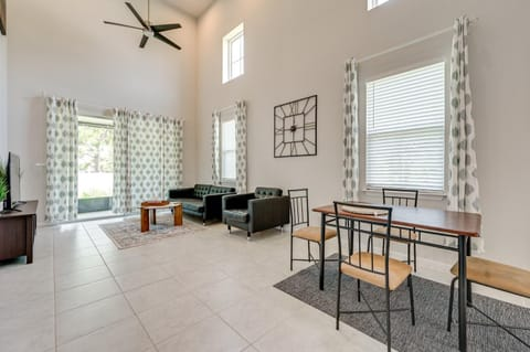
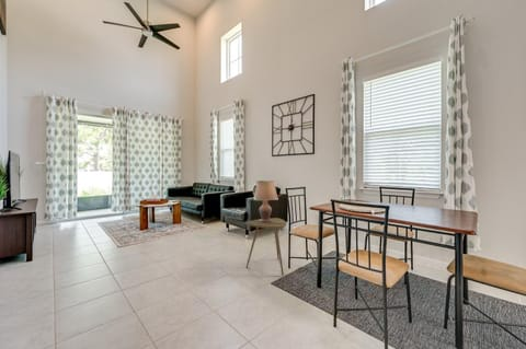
+ side table (275, 240)
+ lamp (265, 200)
